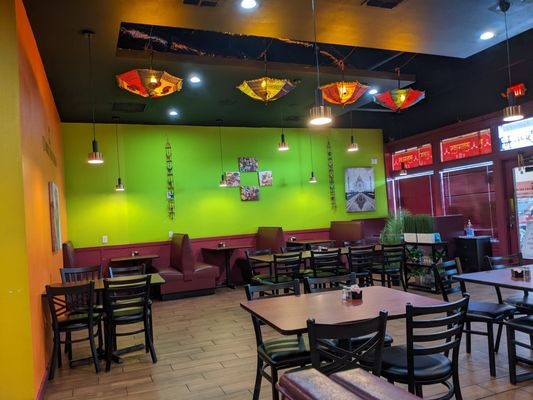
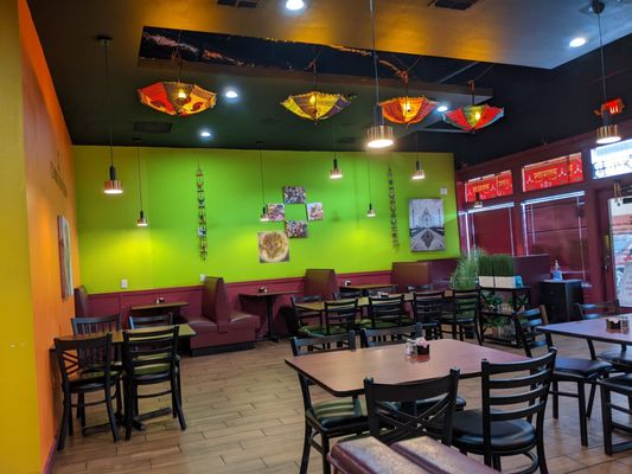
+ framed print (273, 246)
